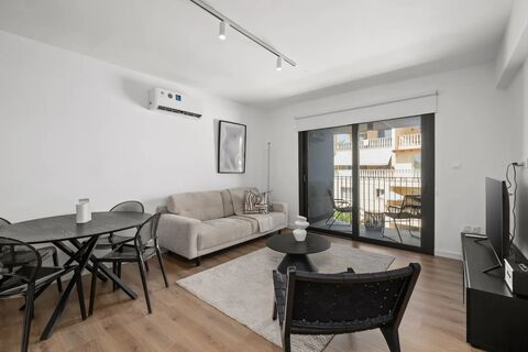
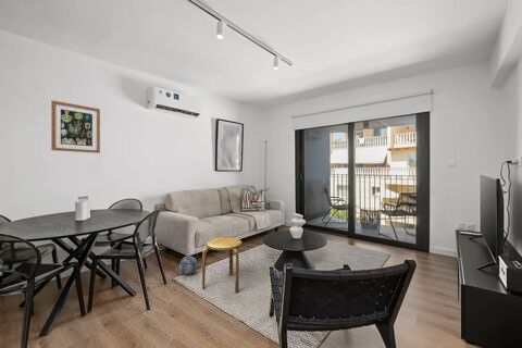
+ wall art (76, 128)
+ stool (229, 262)
+ decorative ball (188, 264)
